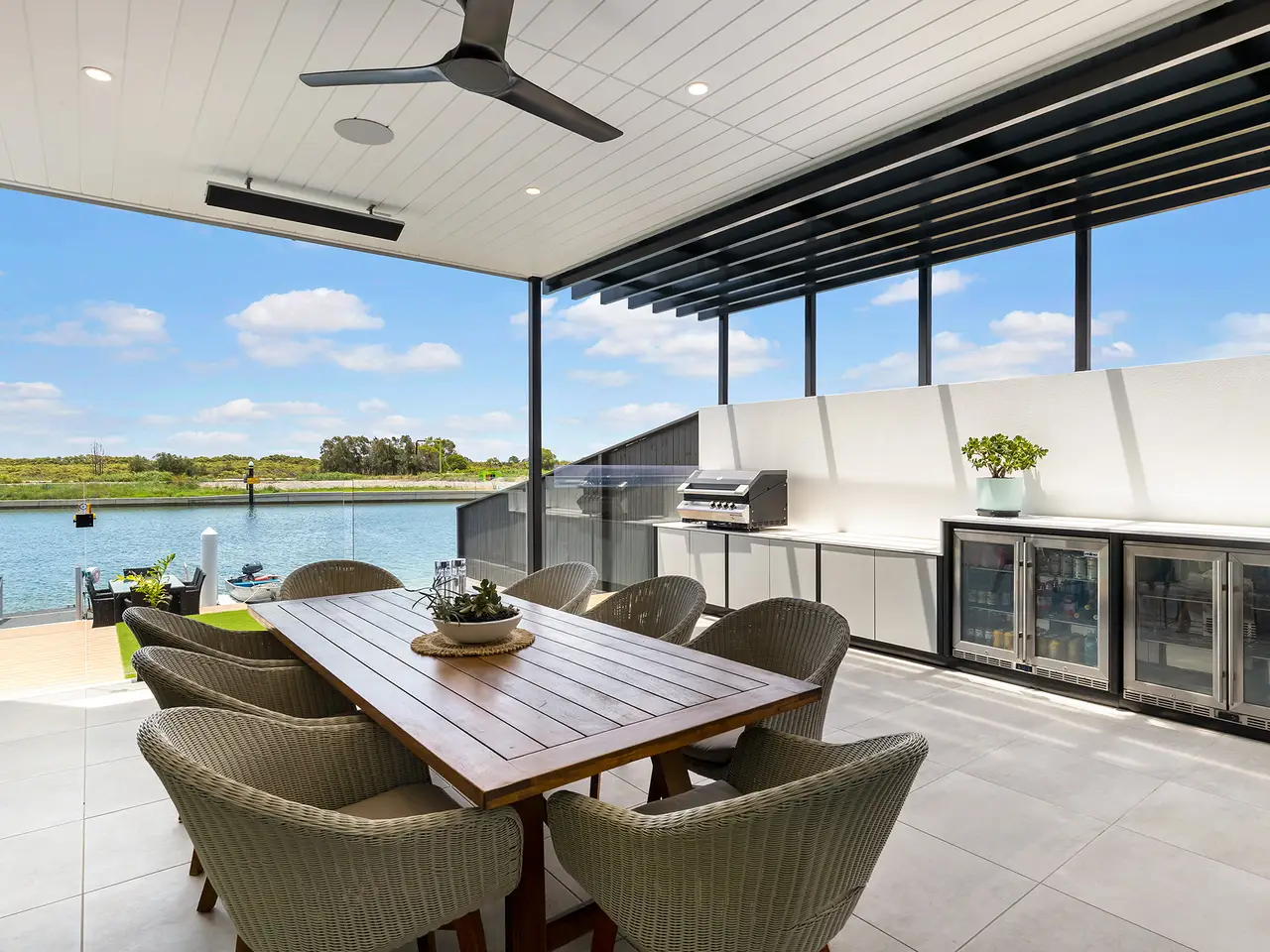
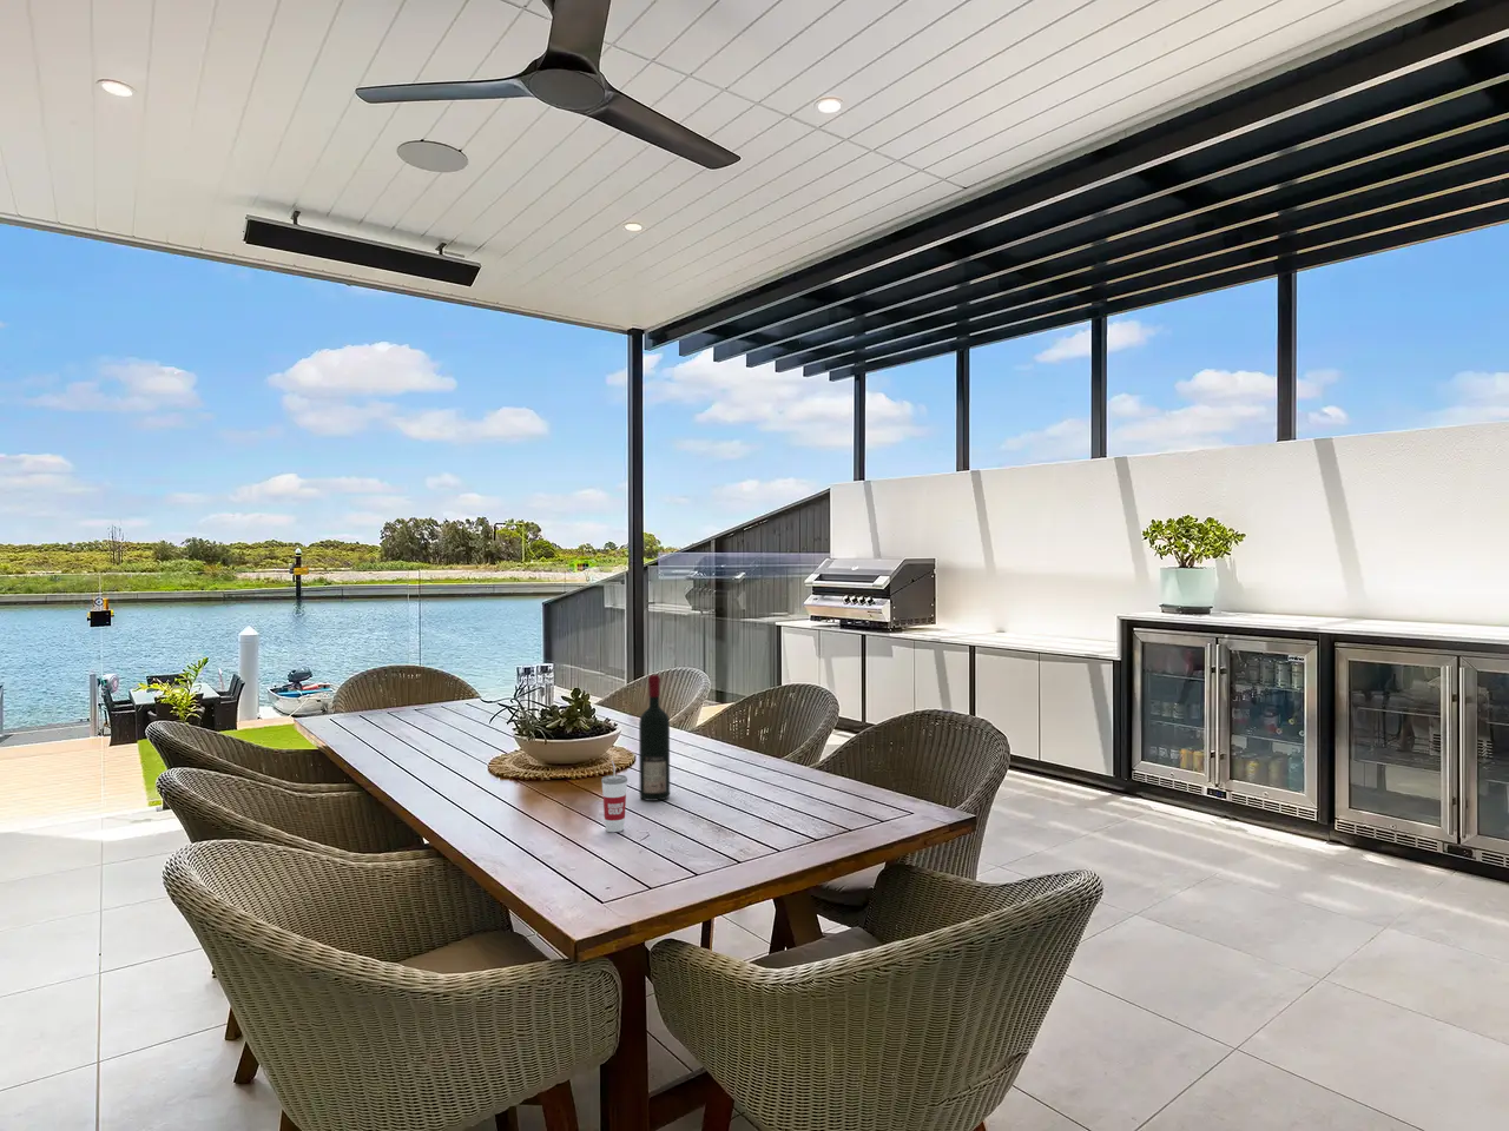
+ cup (614, 794)
+ alcohol (655, 735)
